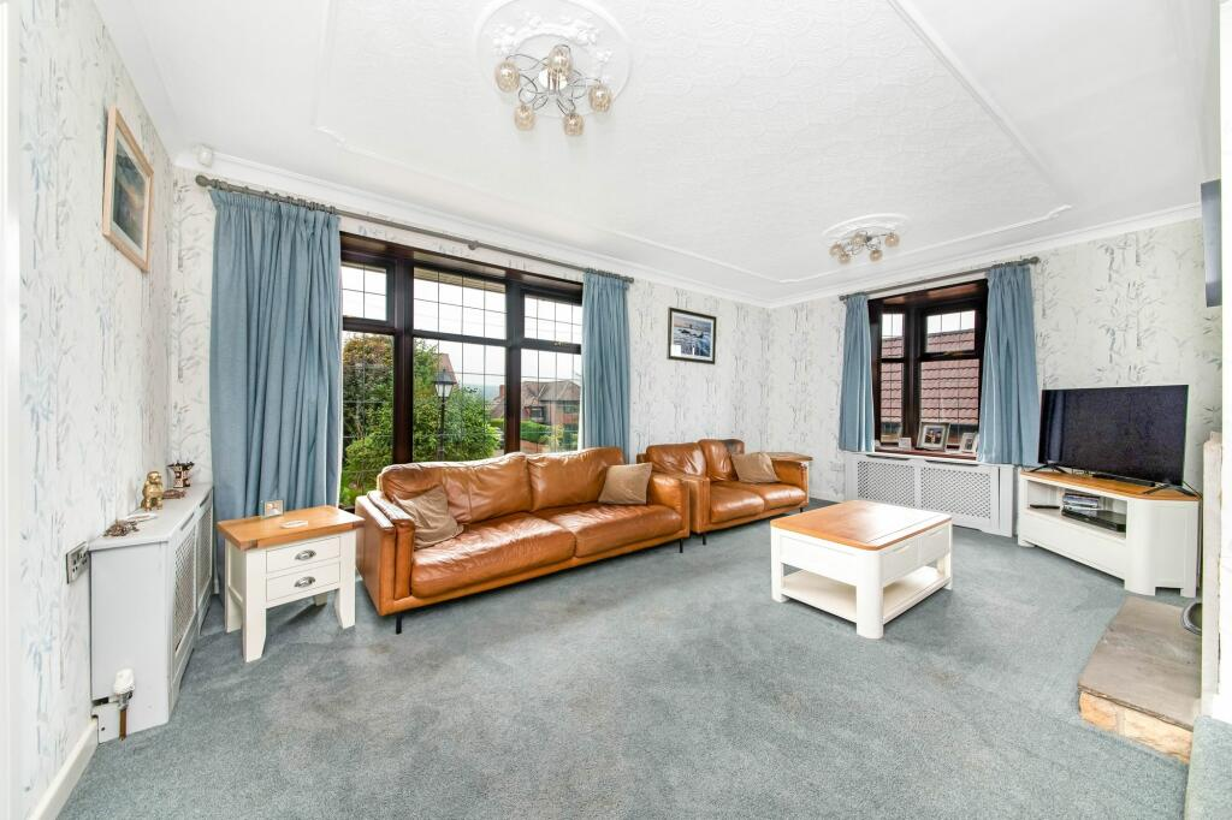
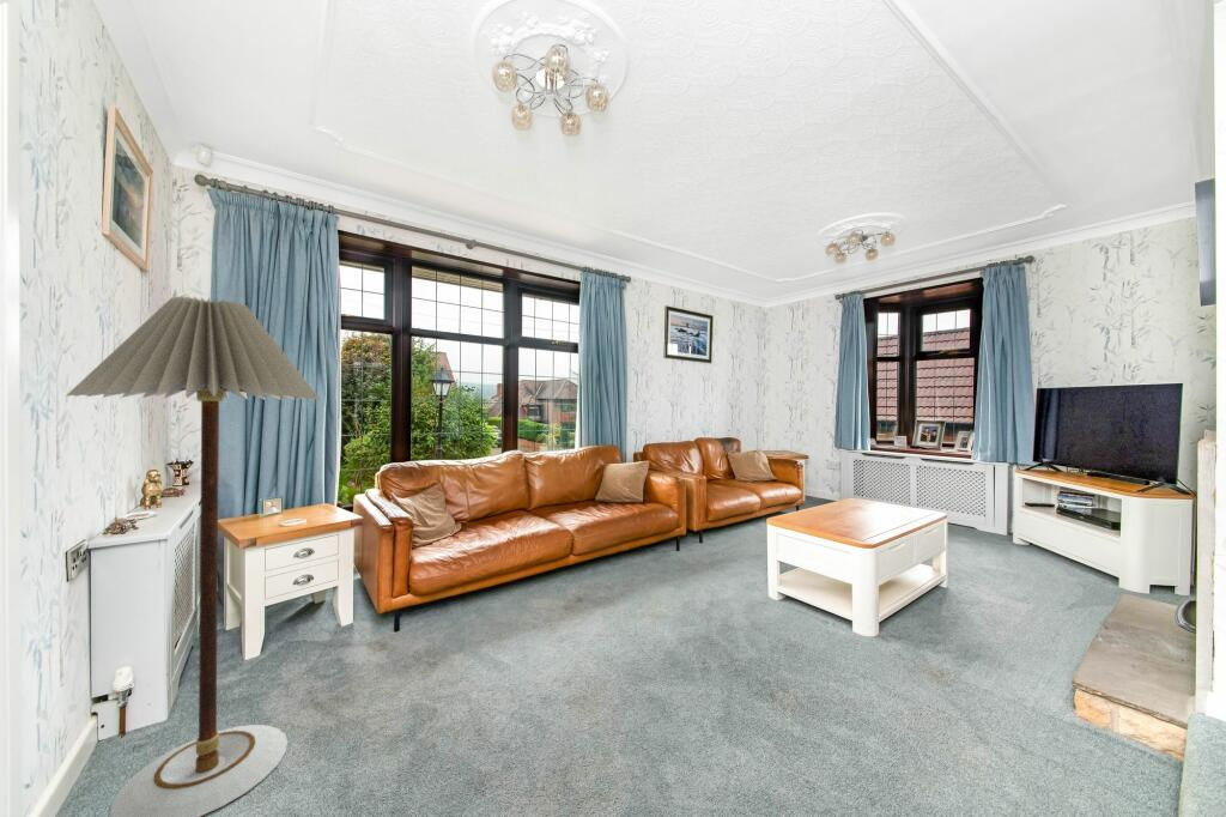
+ floor lamp (208, 535)
